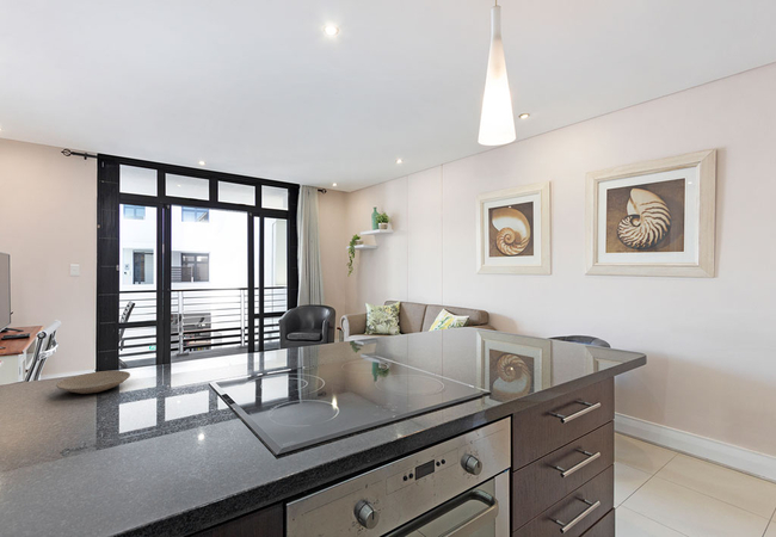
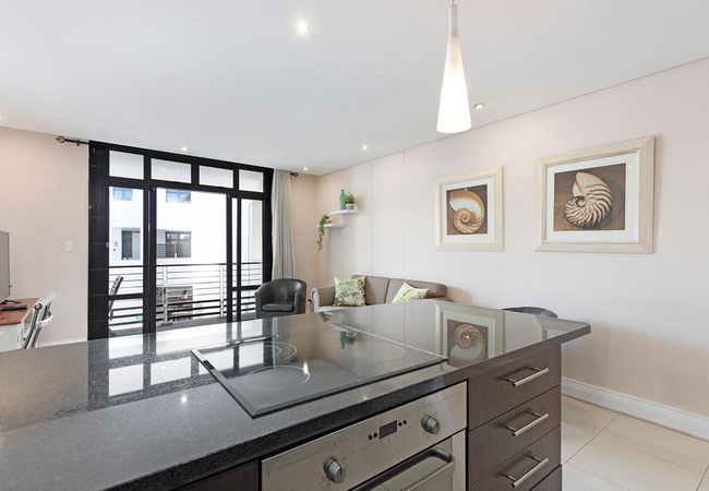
- plate (94, 383)
